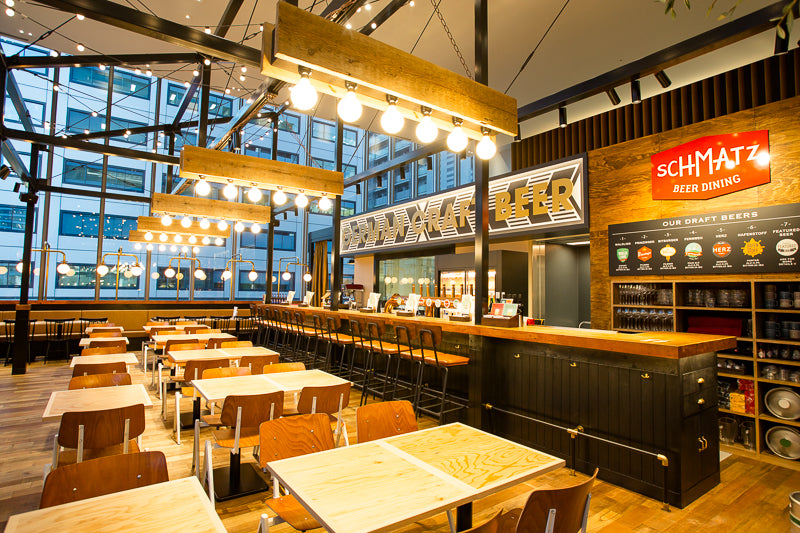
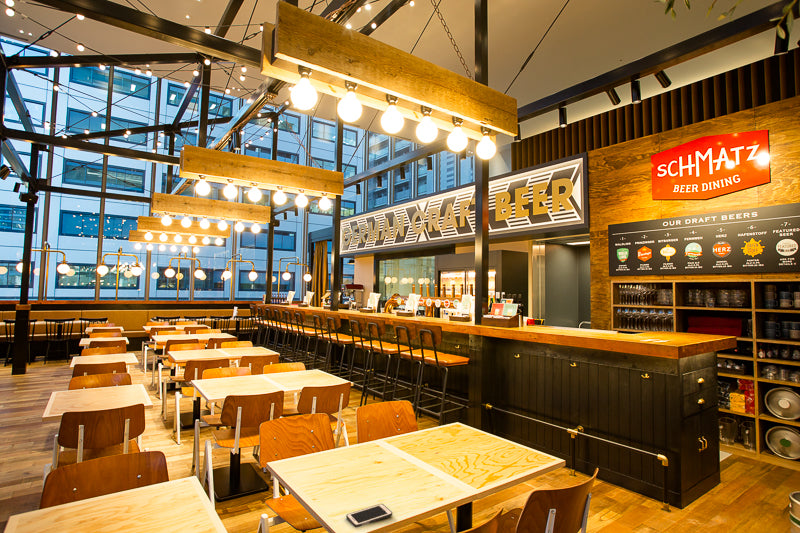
+ cell phone (369, 515)
